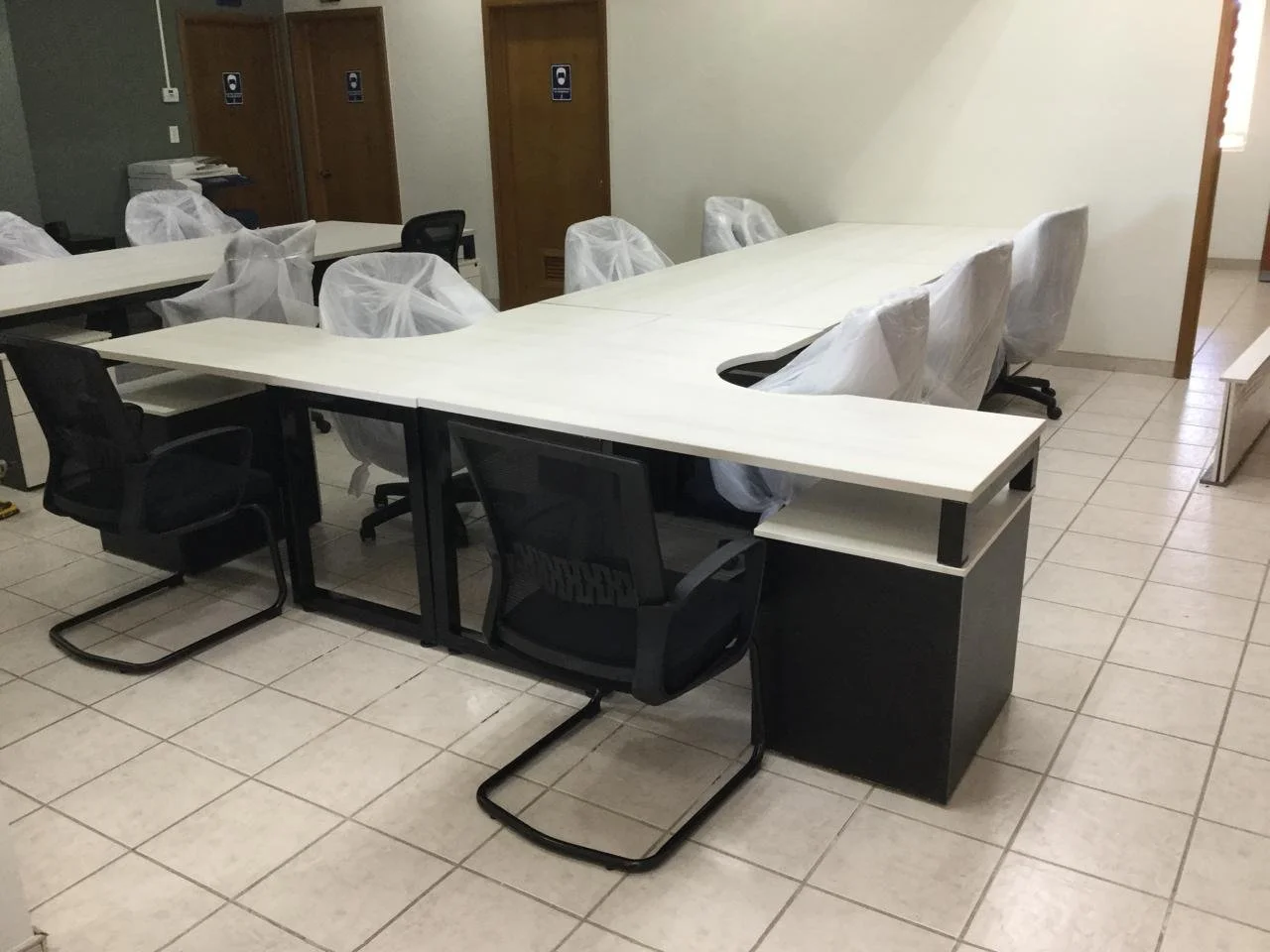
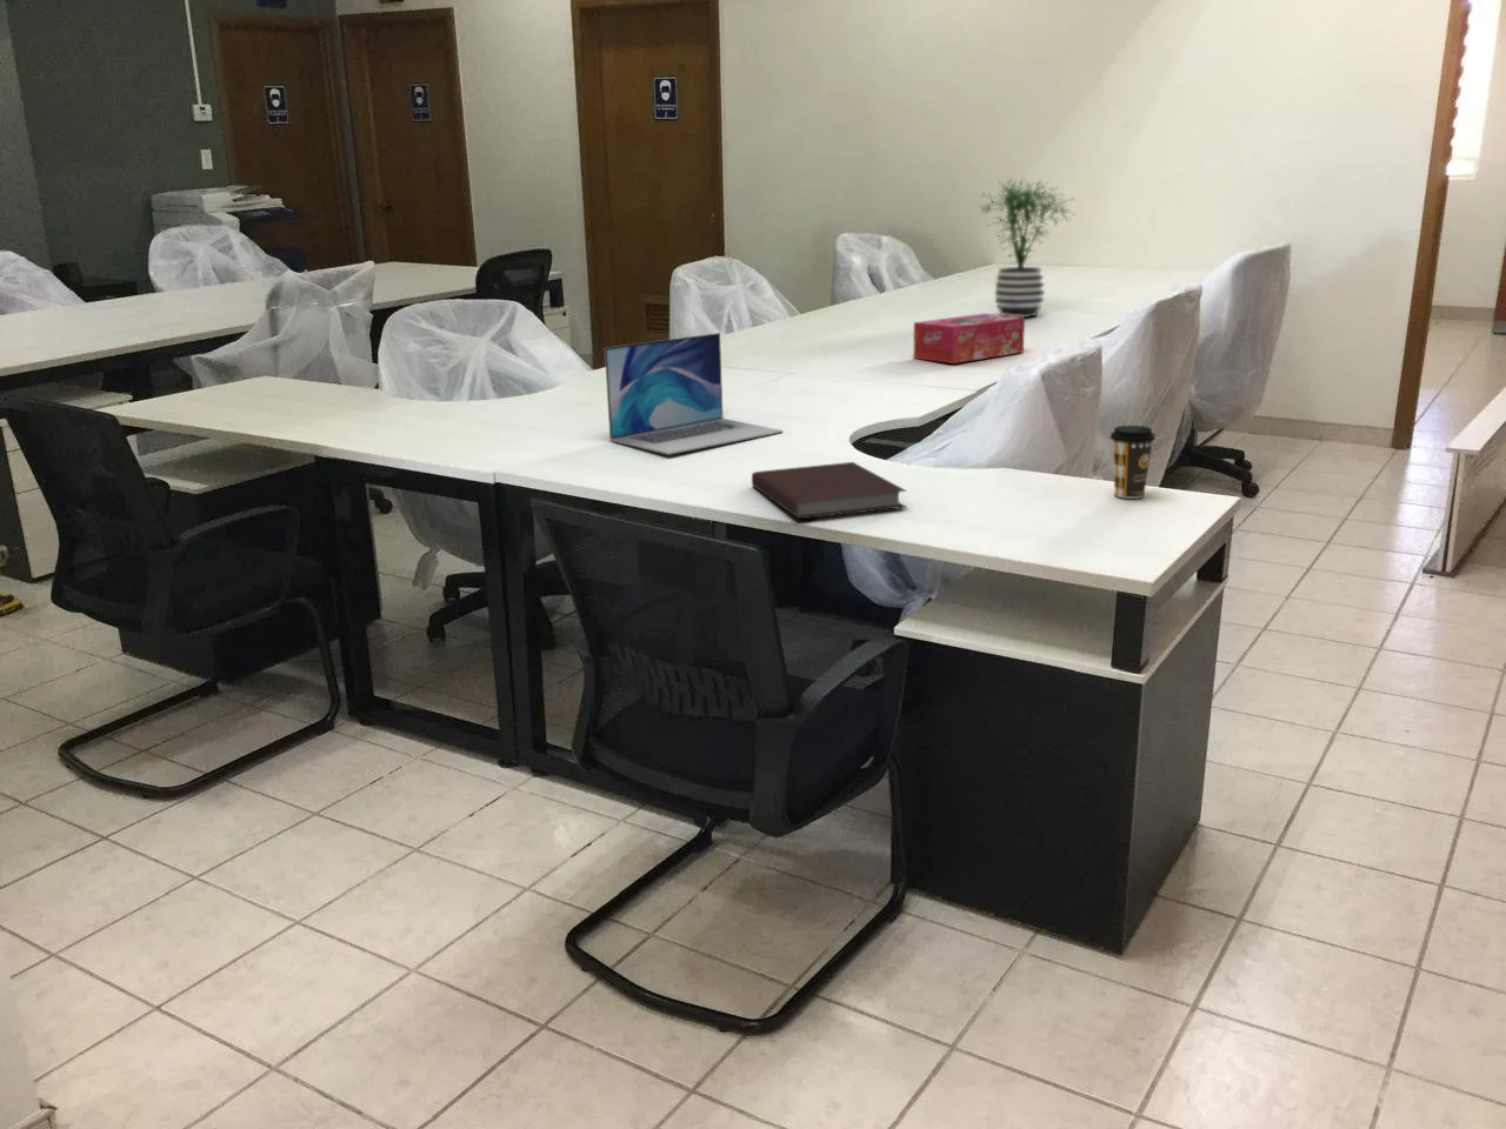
+ coffee cup (1130, 461)
+ tissue box (969, 338)
+ laptop (694, 390)
+ potted plant (1025, 245)
+ notebook (827, 489)
